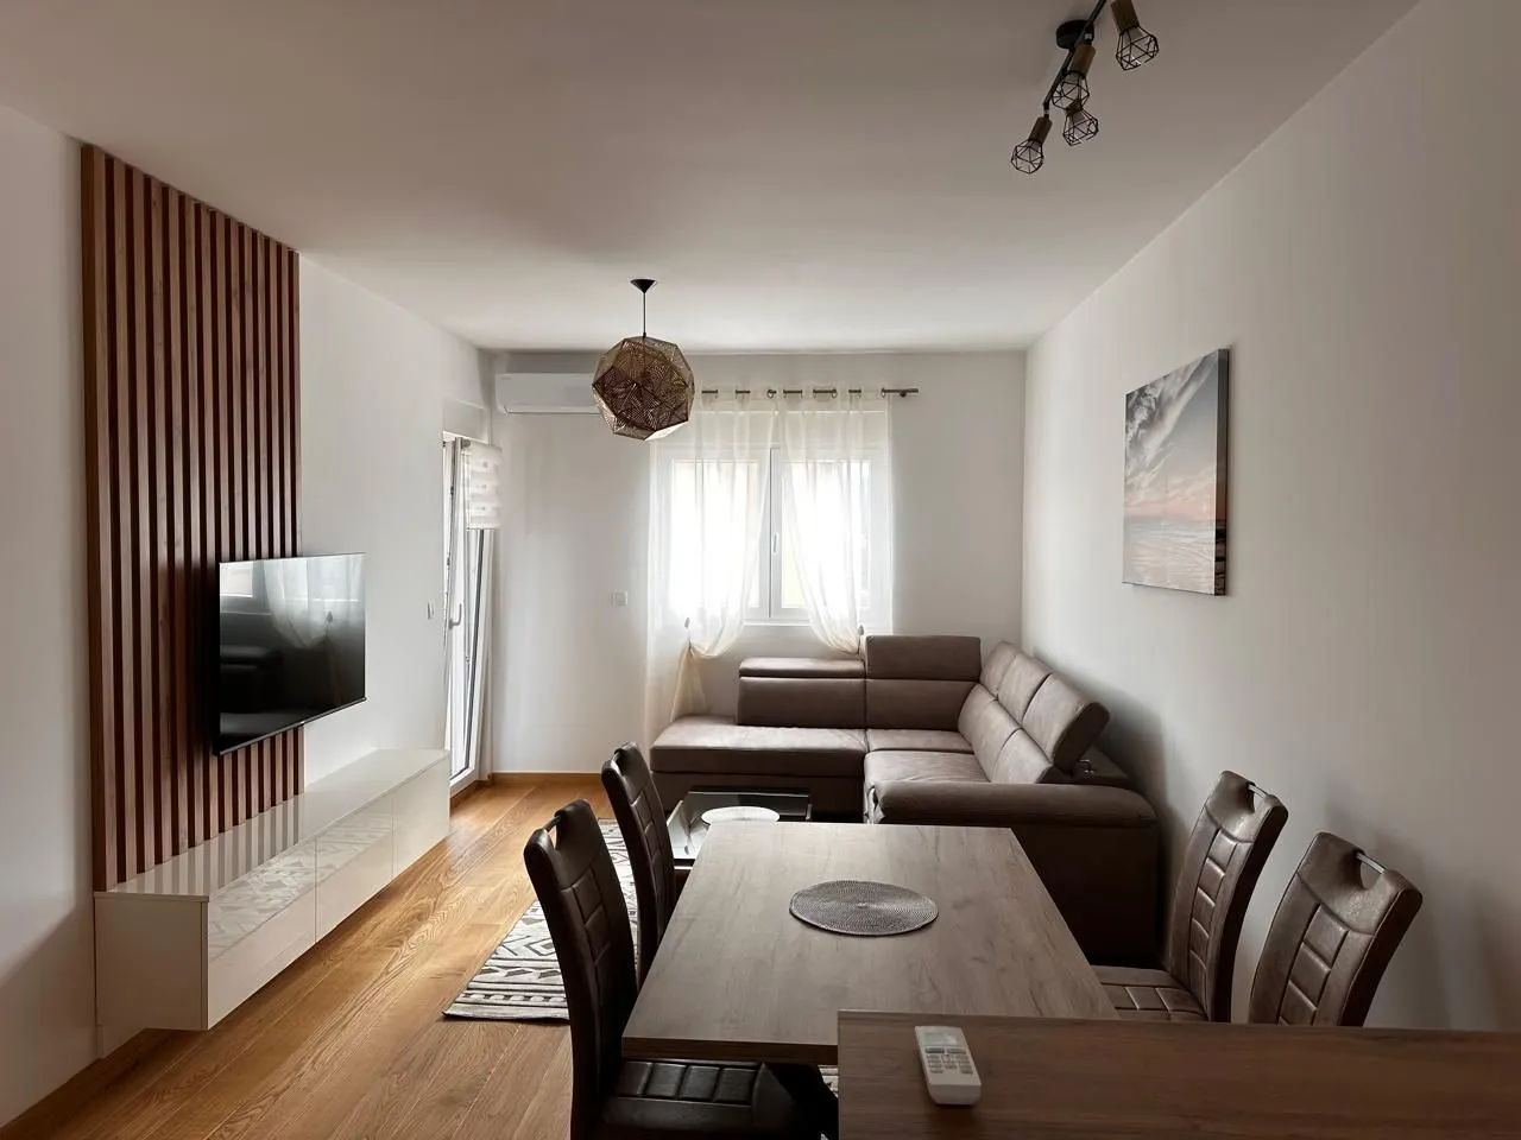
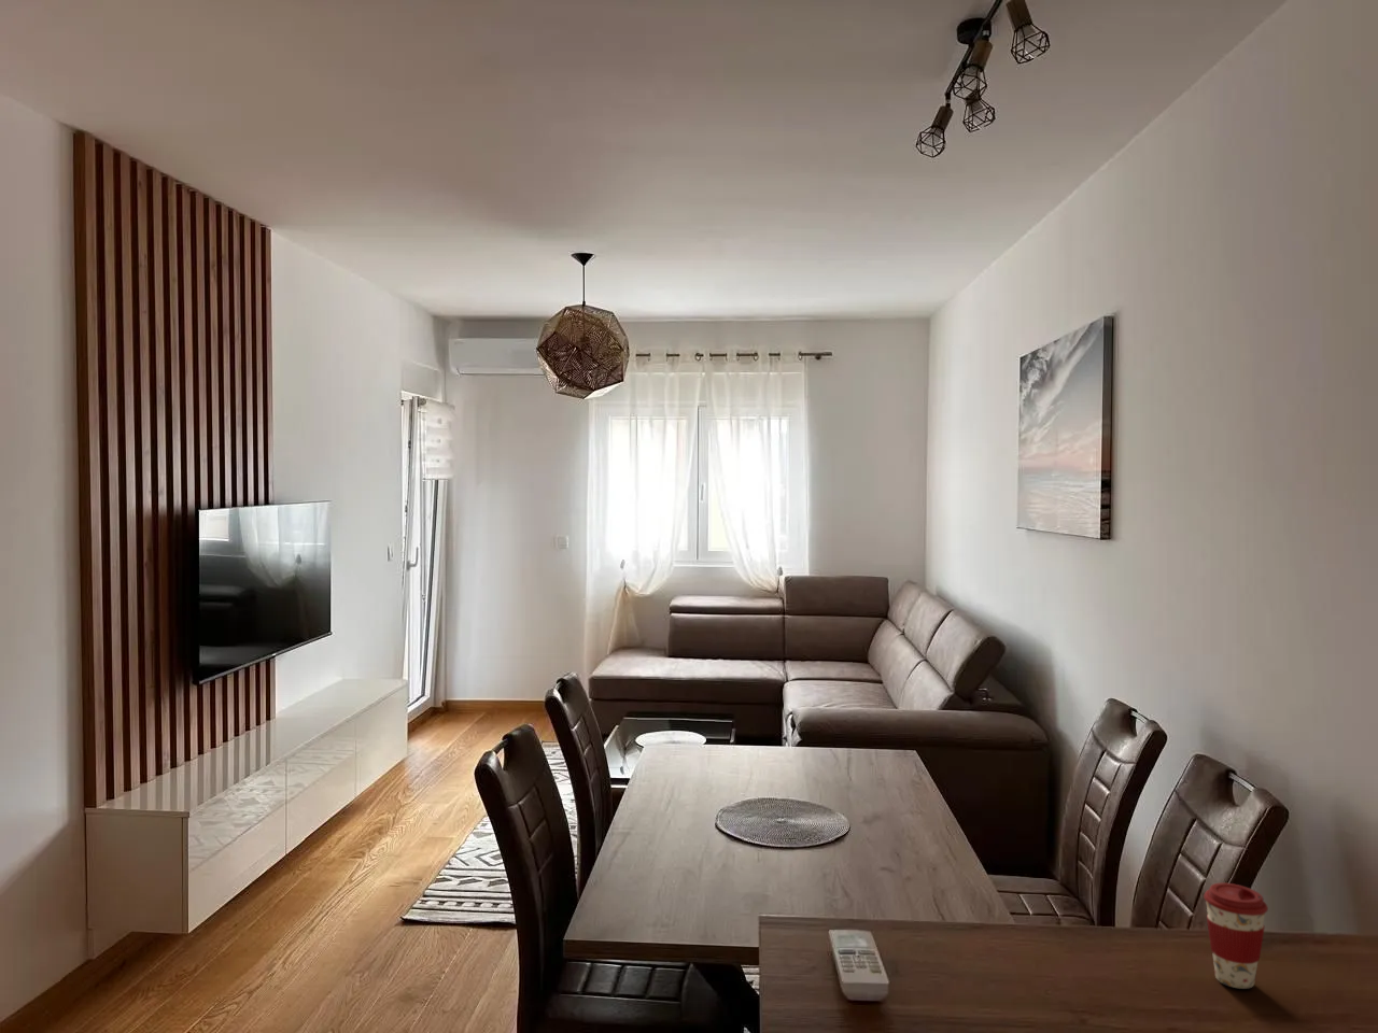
+ coffee cup (1235, 935)
